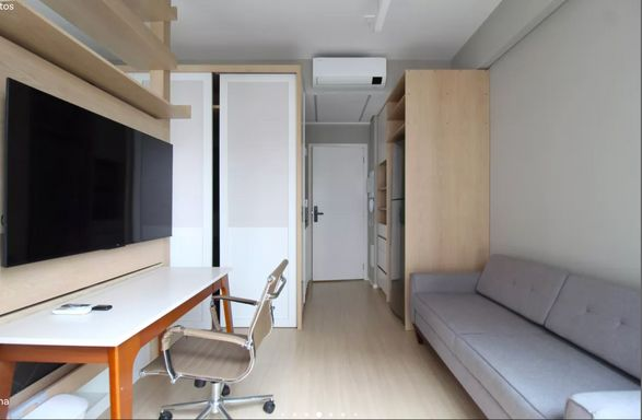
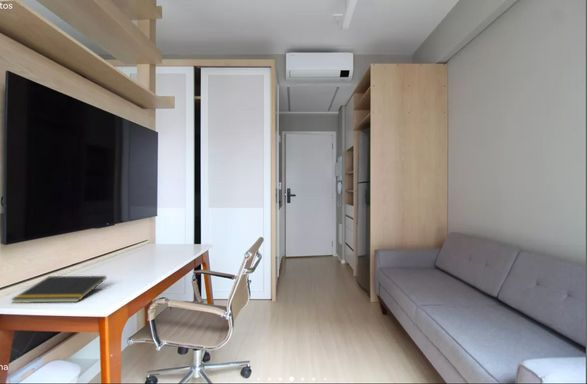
+ notepad (62, 288)
